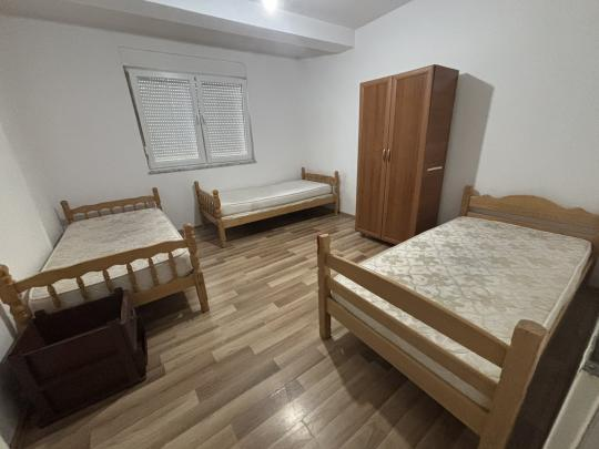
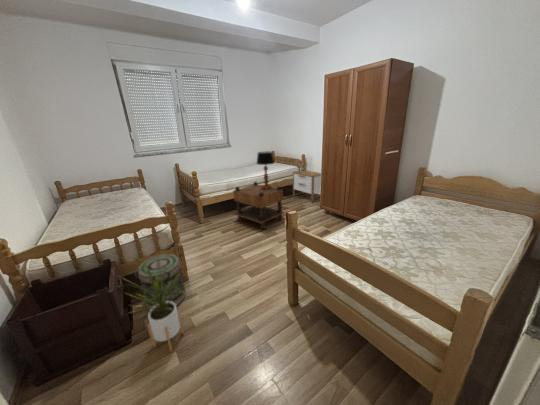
+ house plant (158, 300)
+ nightstand (258, 203)
+ nightstand (307, 185)
+ basket (160, 281)
+ table lamp (265, 170)
